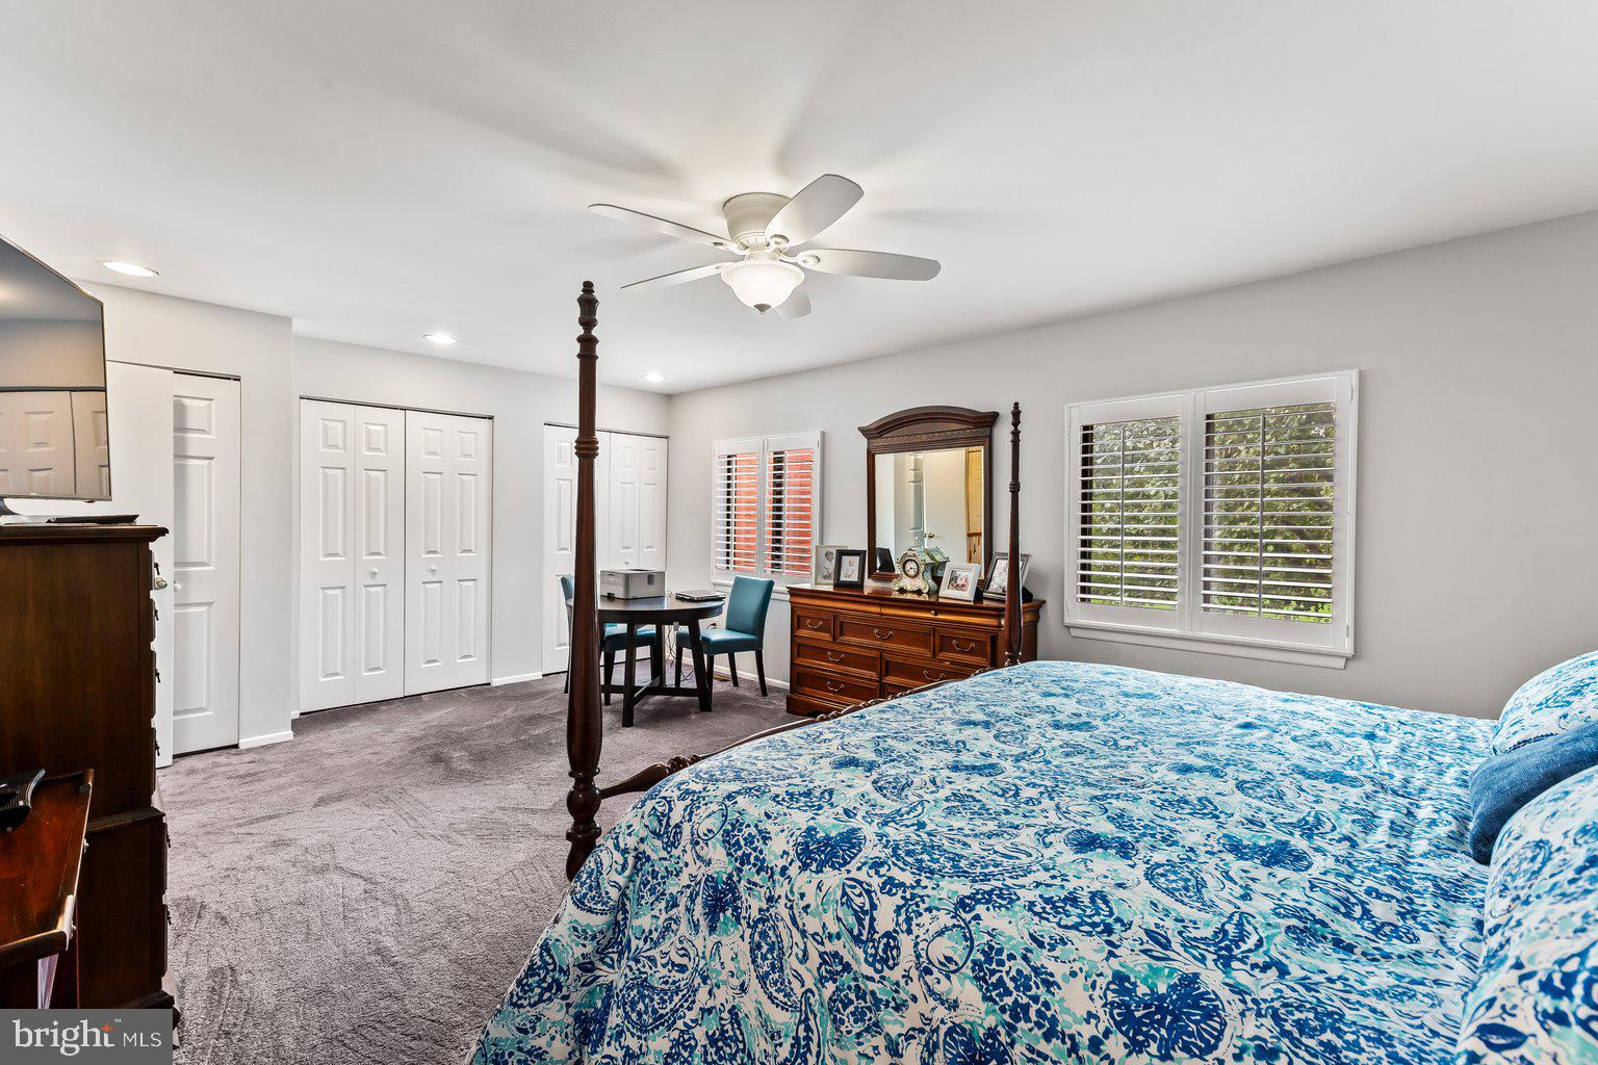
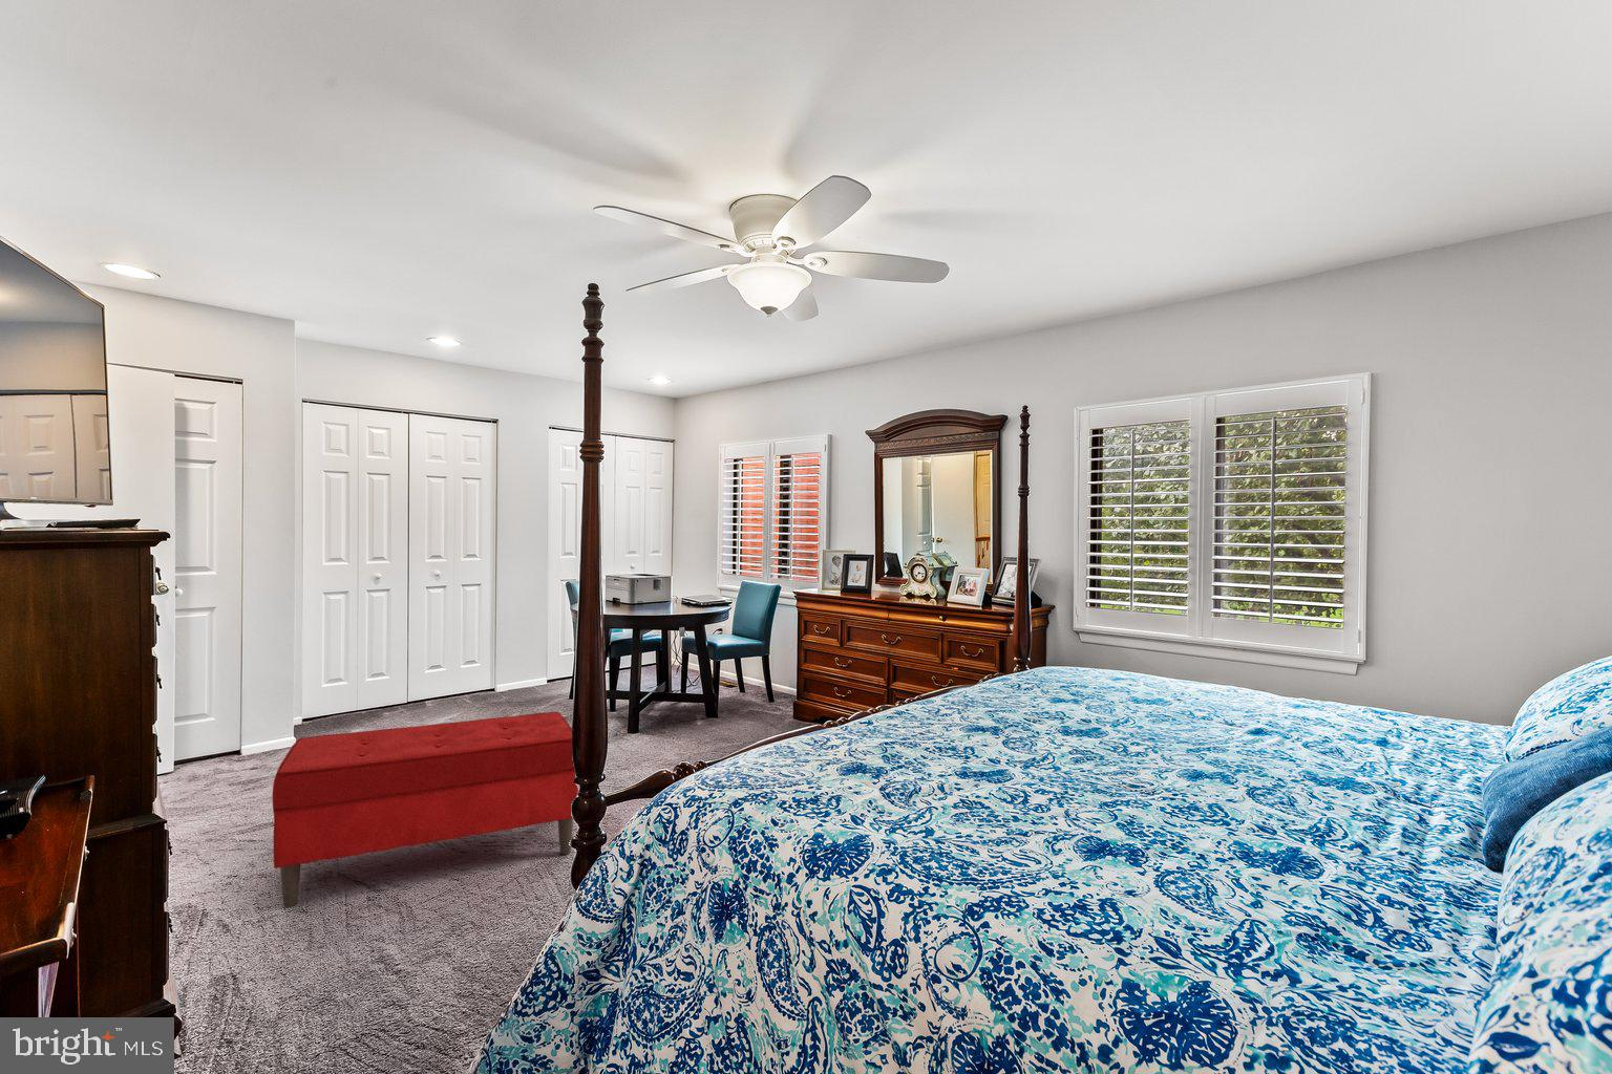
+ bench (438, 796)
